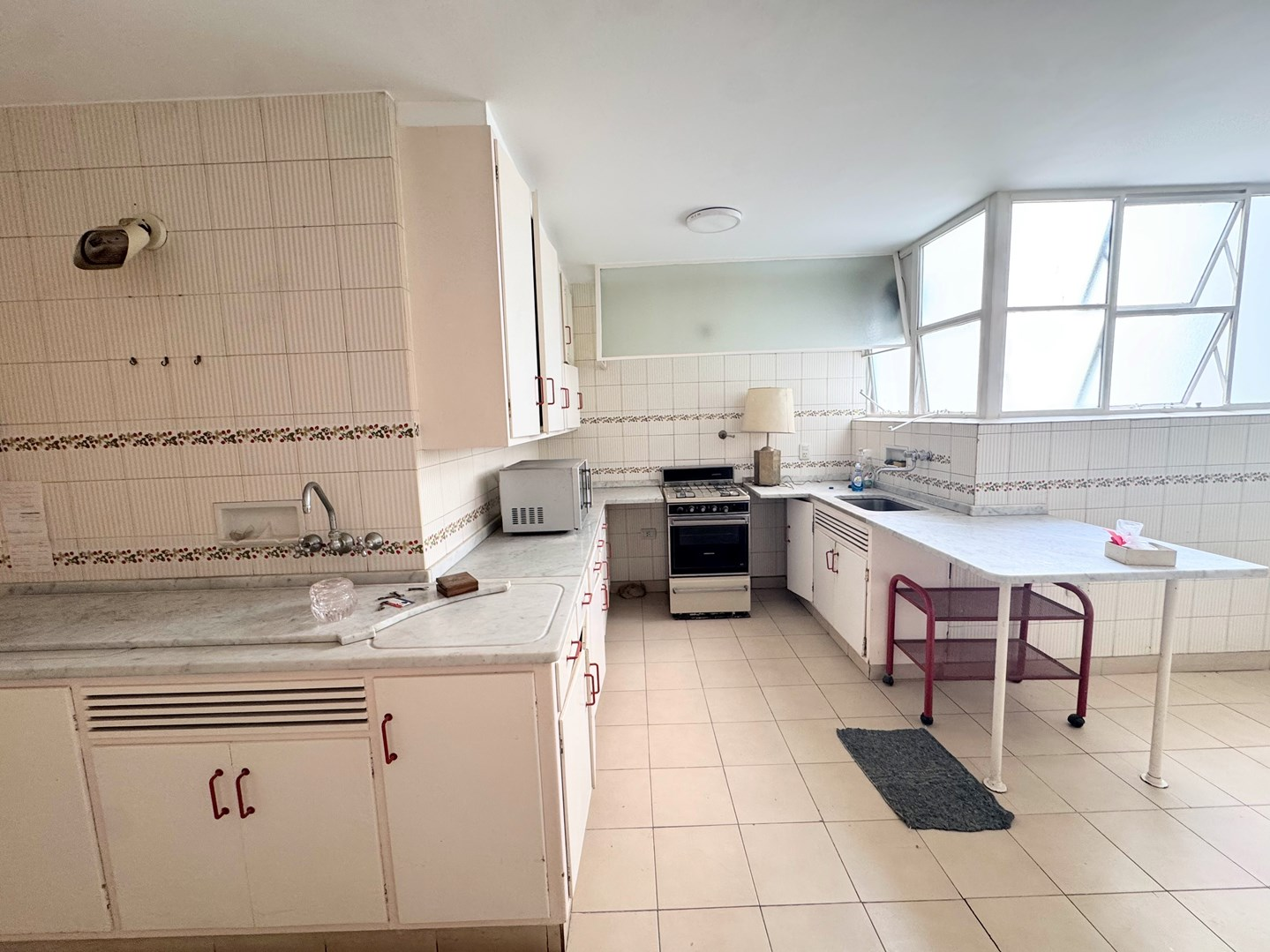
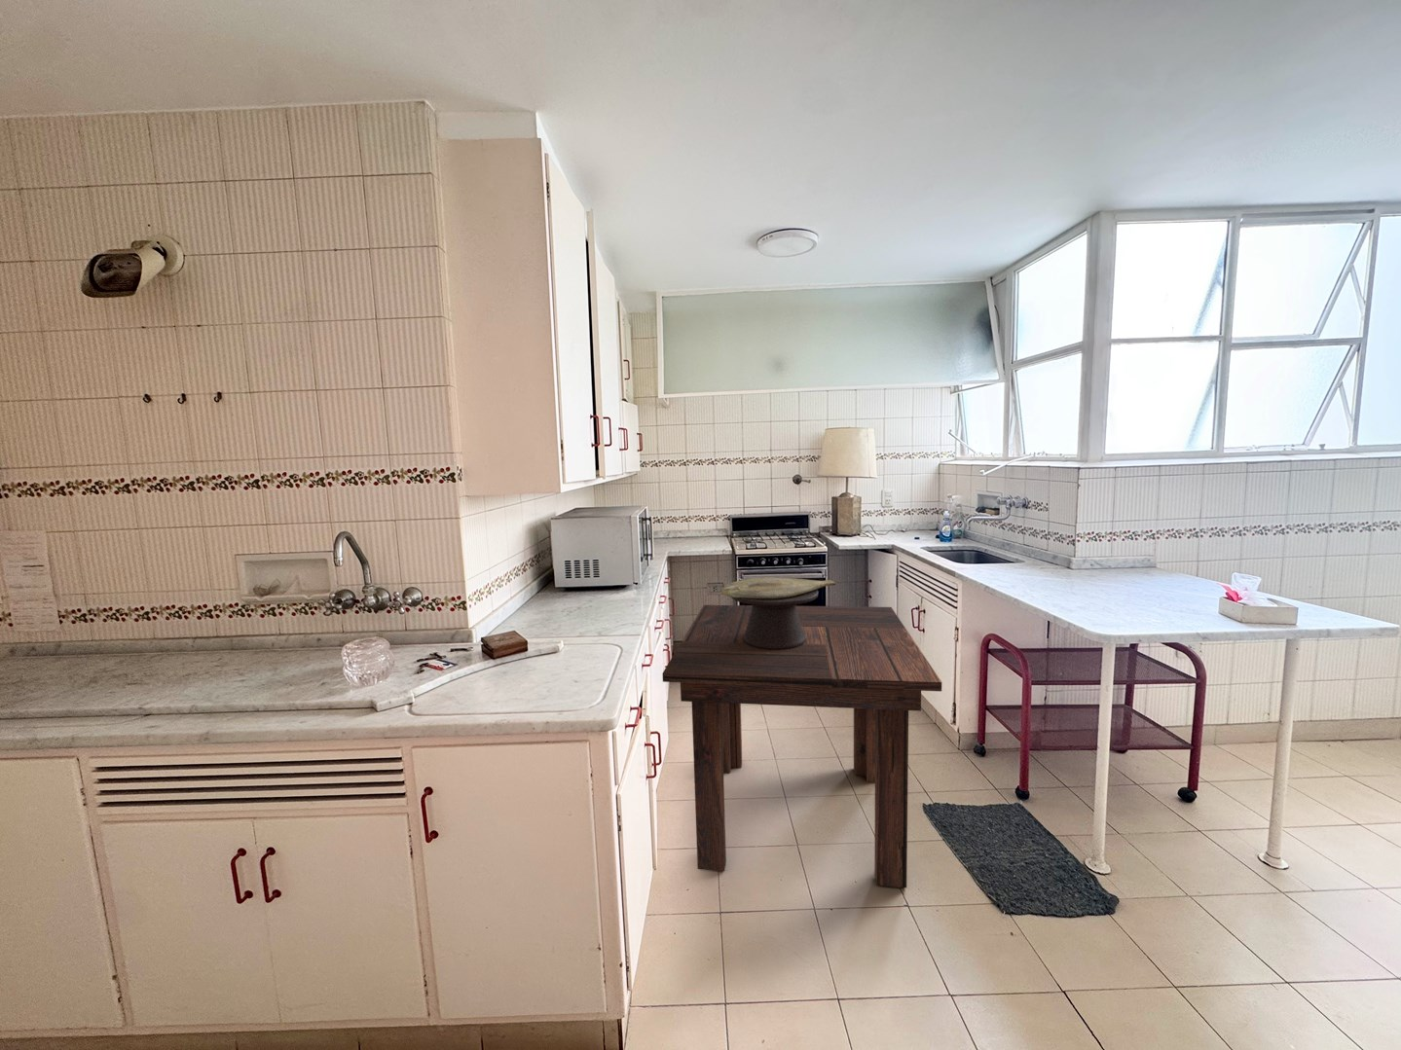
+ decorative bowl (779, 610)
+ dining table (799, 706)
